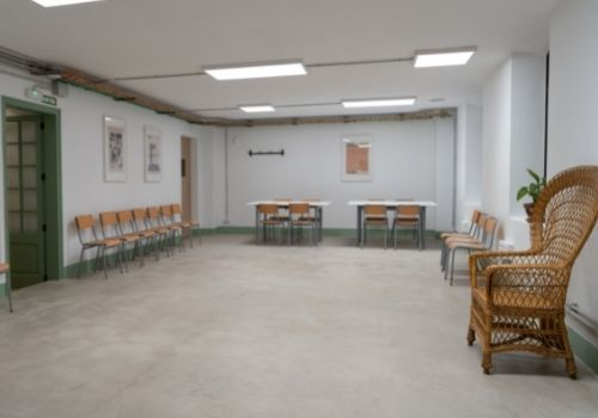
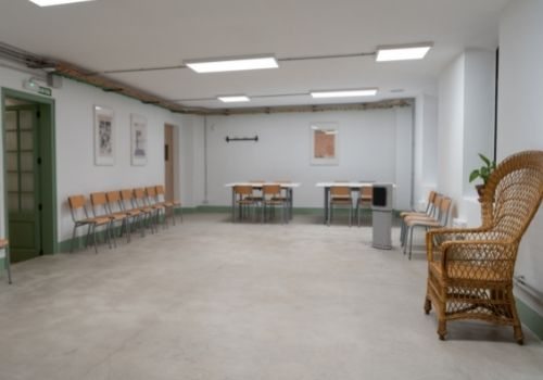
+ air purifier (384, 215)
